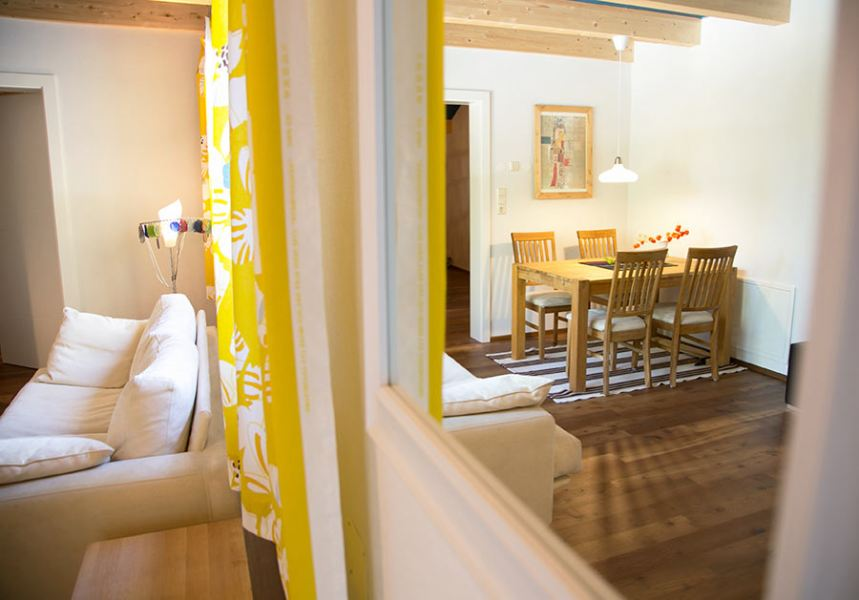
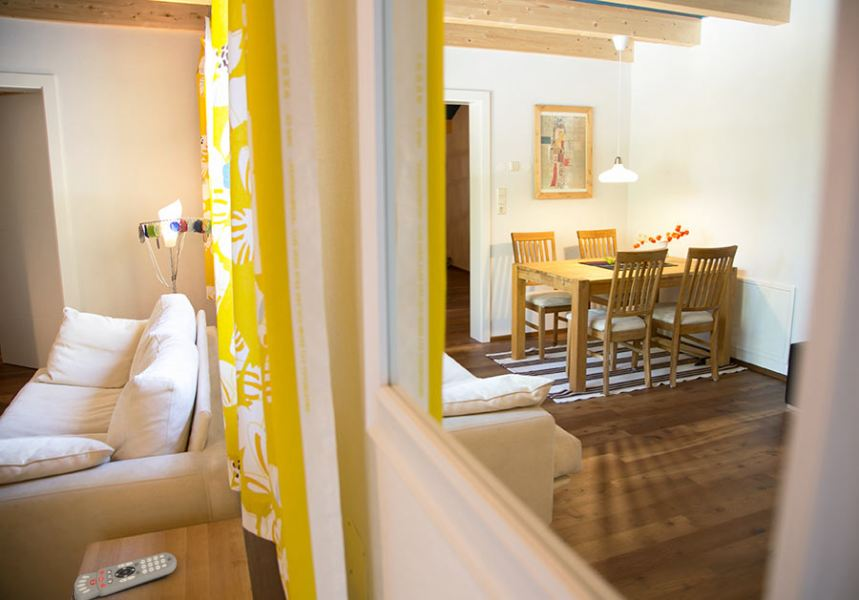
+ remote control (127, 575)
